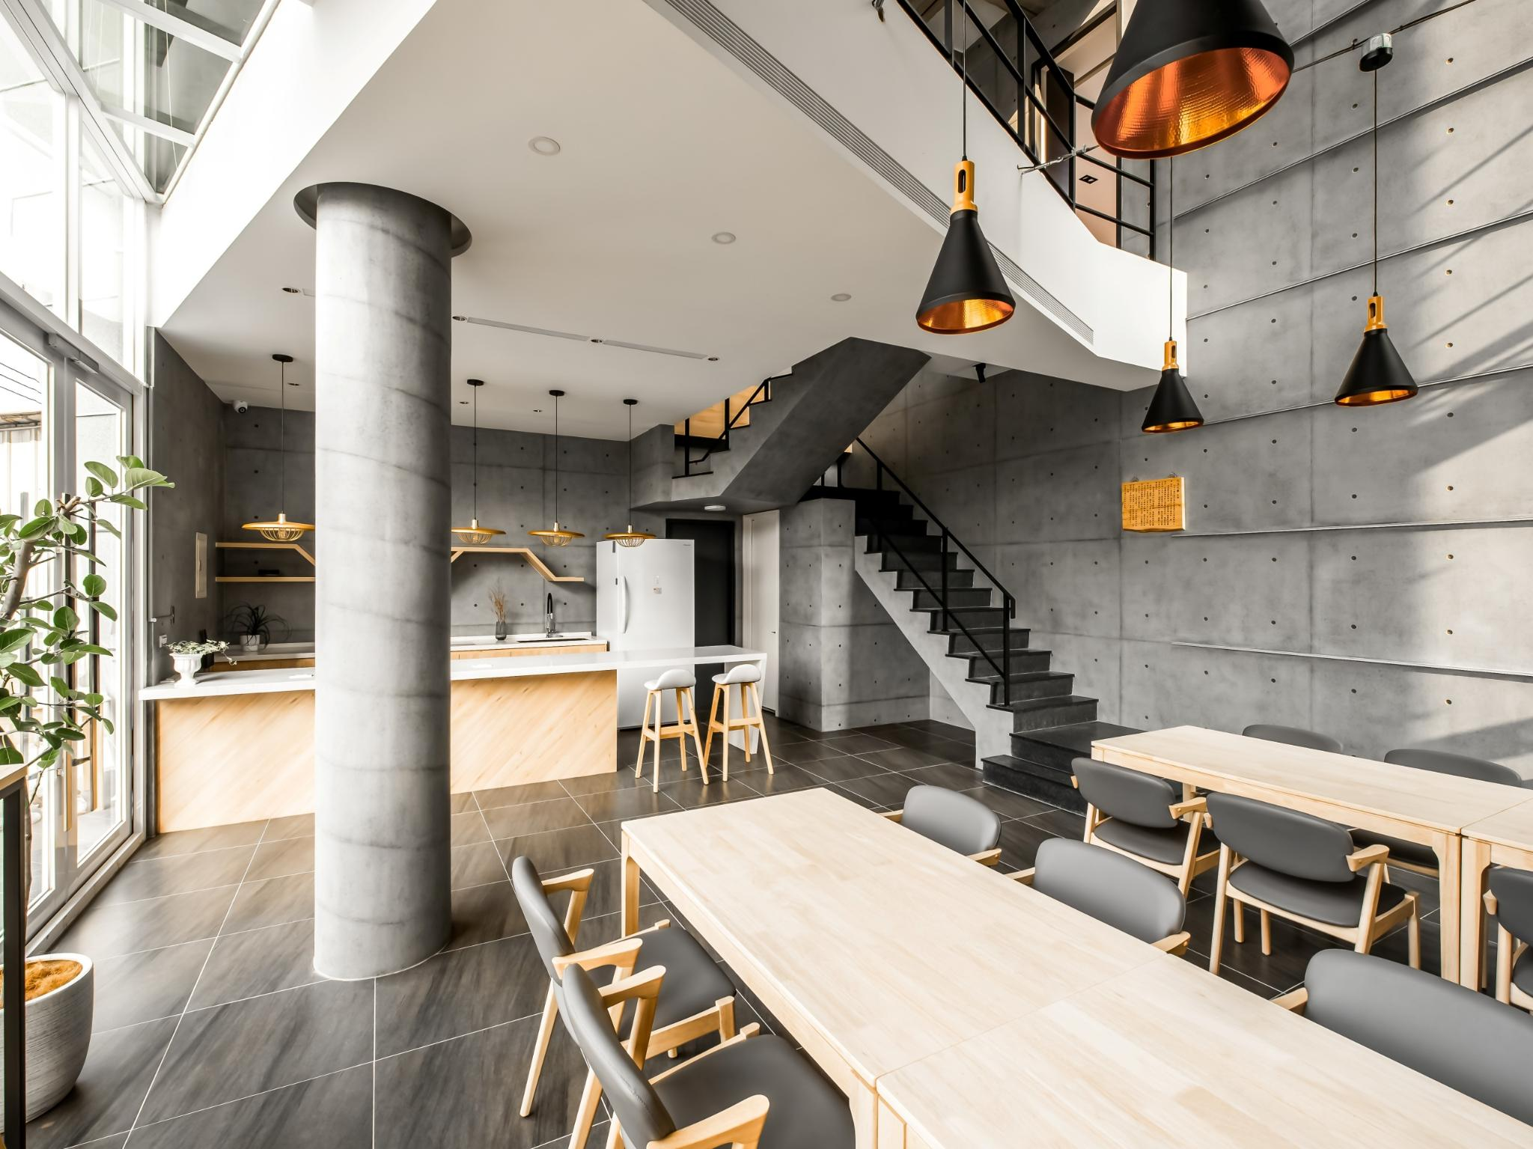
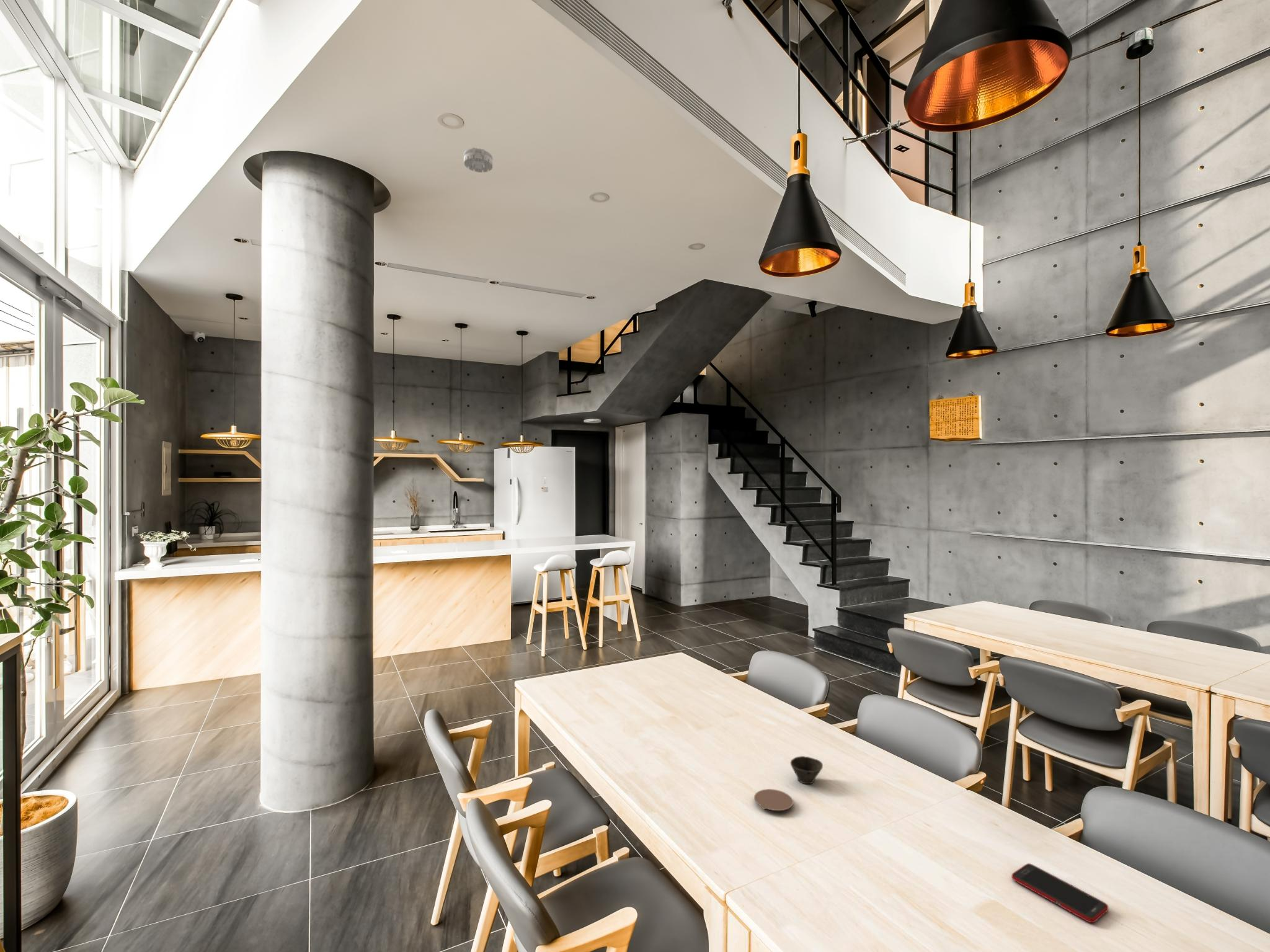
+ smoke detector (478, 159)
+ coaster (773, 802)
+ cell phone (1058, 891)
+ cup (808, 772)
